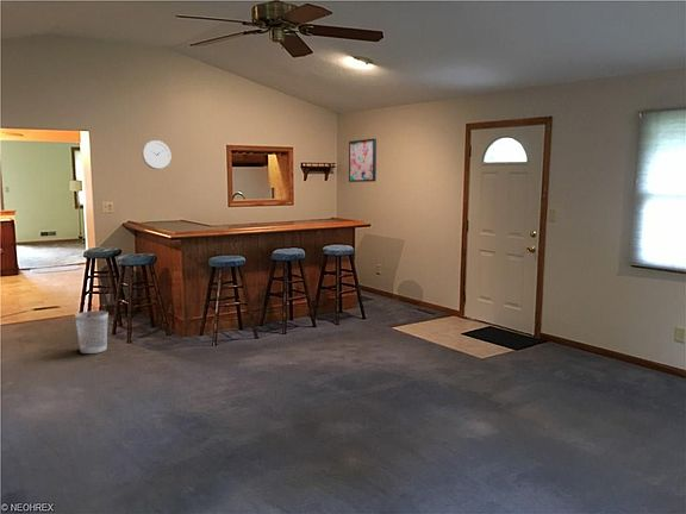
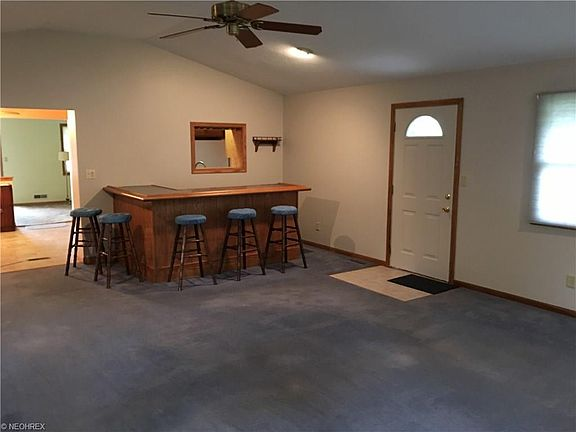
- wall clock (156, 155)
- wall art (362, 161)
- wastebasket (92, 332)
